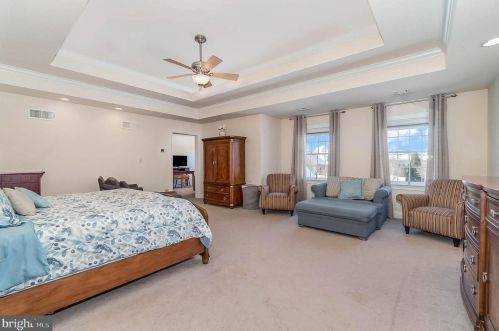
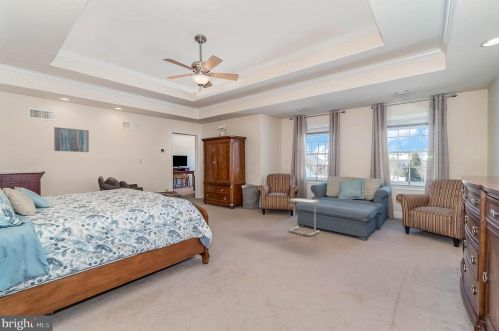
+ side table (294, 215)
+ wall art (72, 140)
